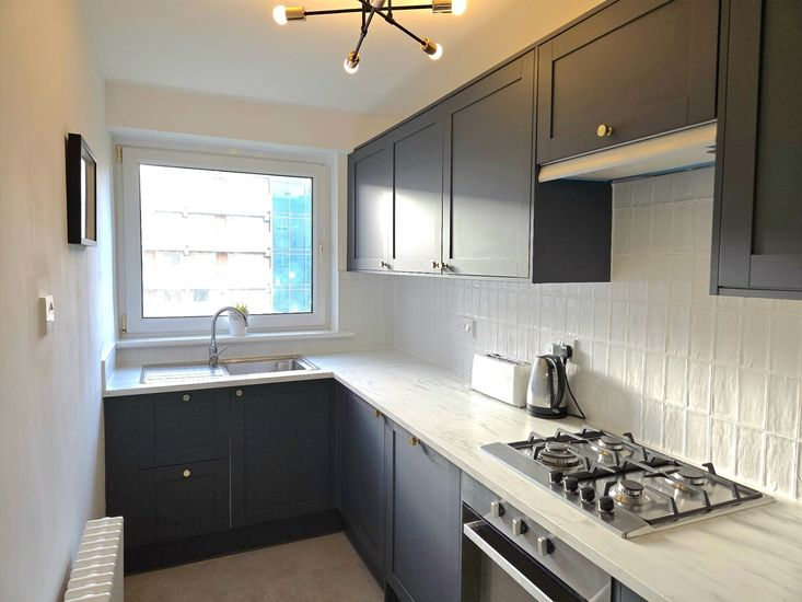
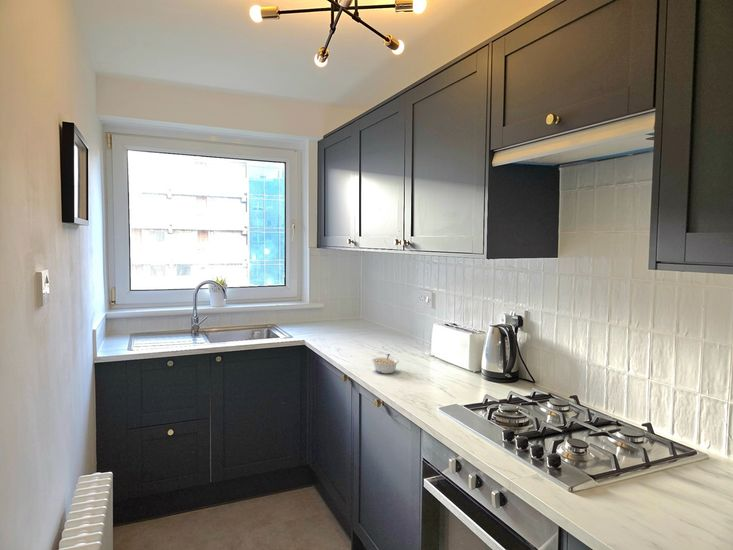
+ legume (384, 364)
